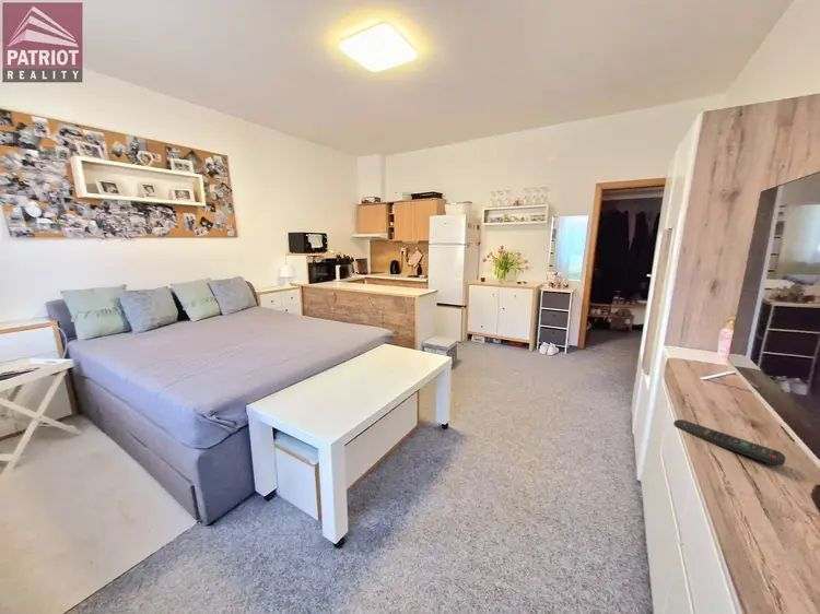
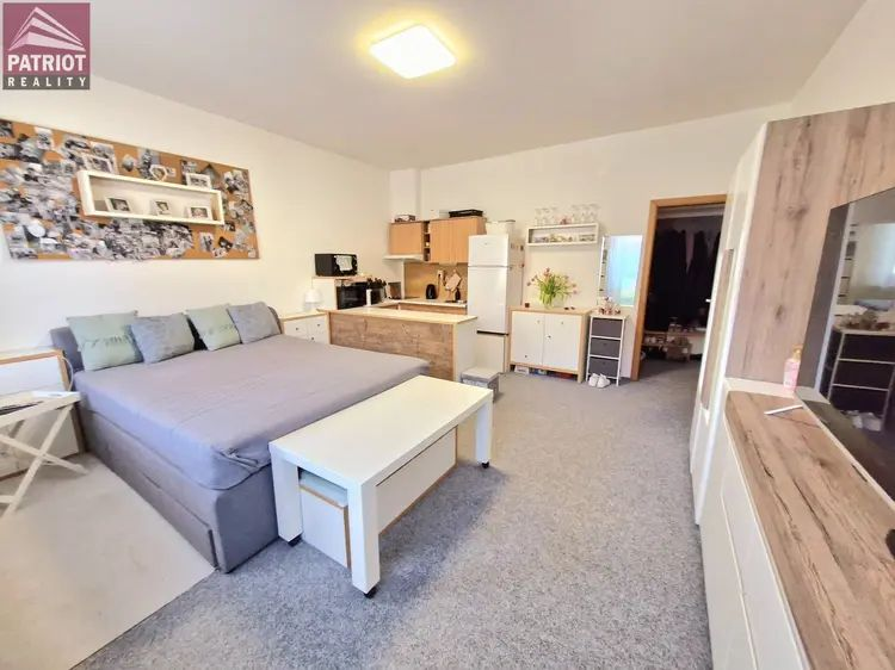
- remote control (724, 439)
